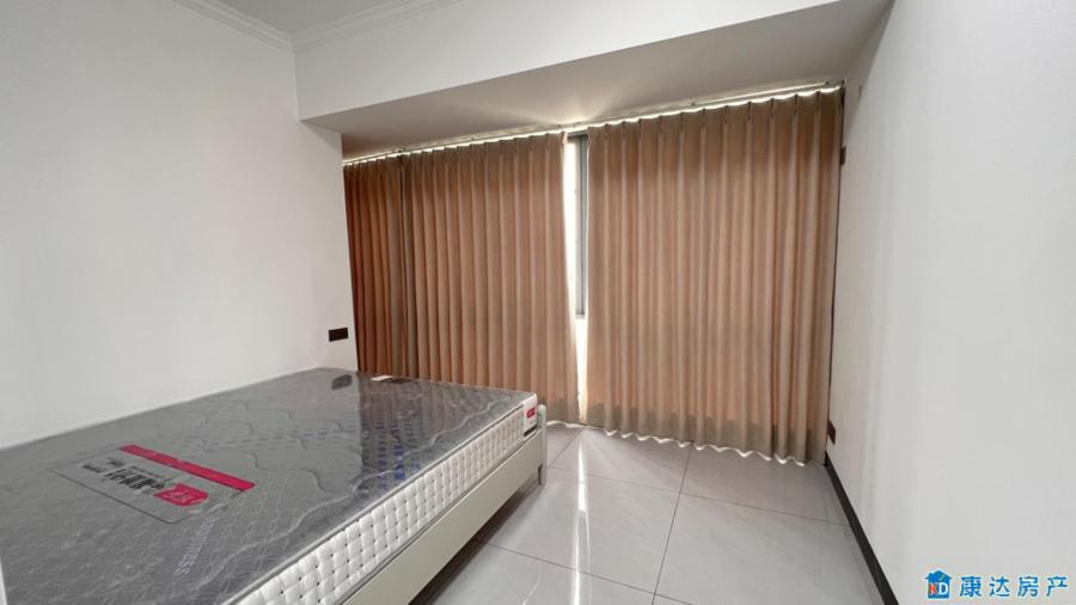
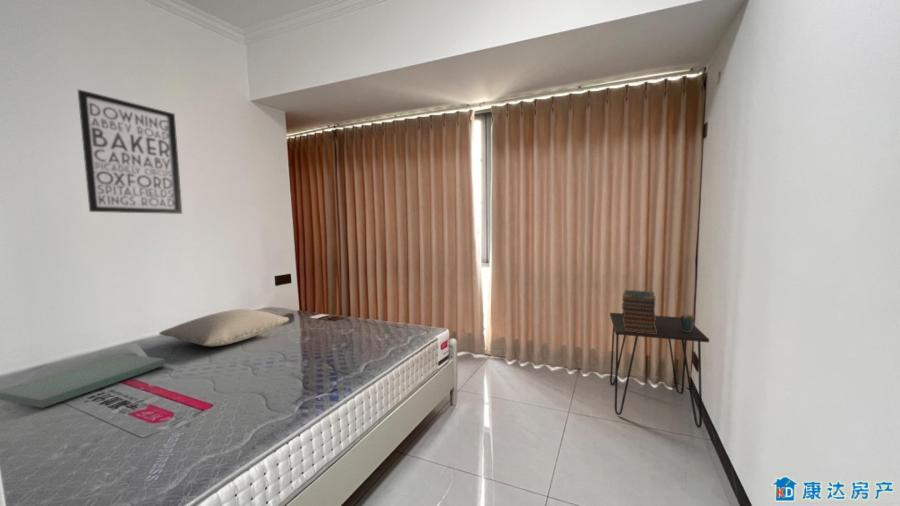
+ wall art (135, 158)
+ cushion (88, 376)
+ book stack (638, 310)
+ desk (632, 362)
+ pillow (227, 326)
+ pen holder (686, 320)
